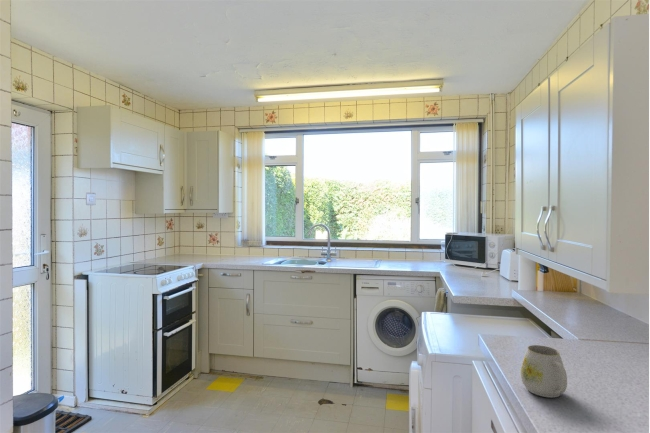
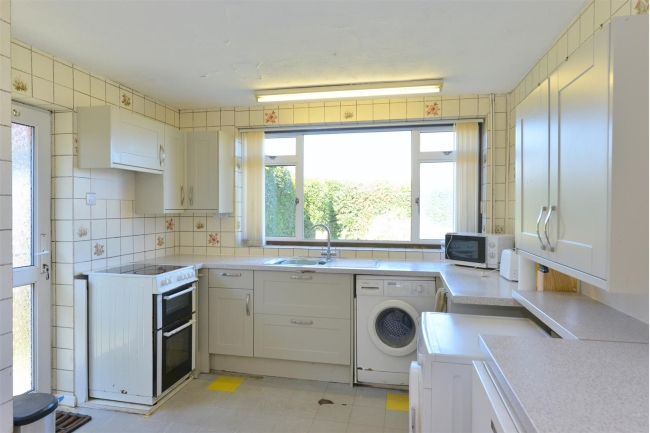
- mug (546, 372)
